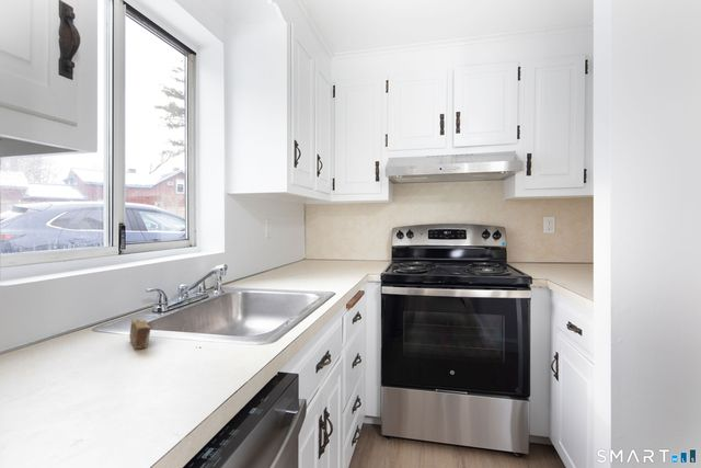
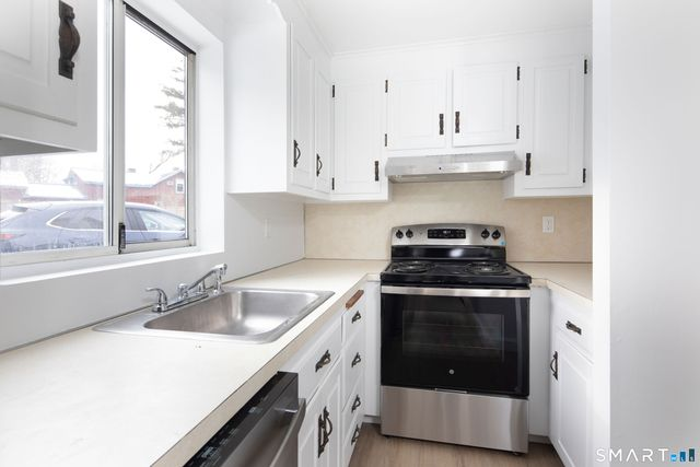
- soap bar (139, 332)
